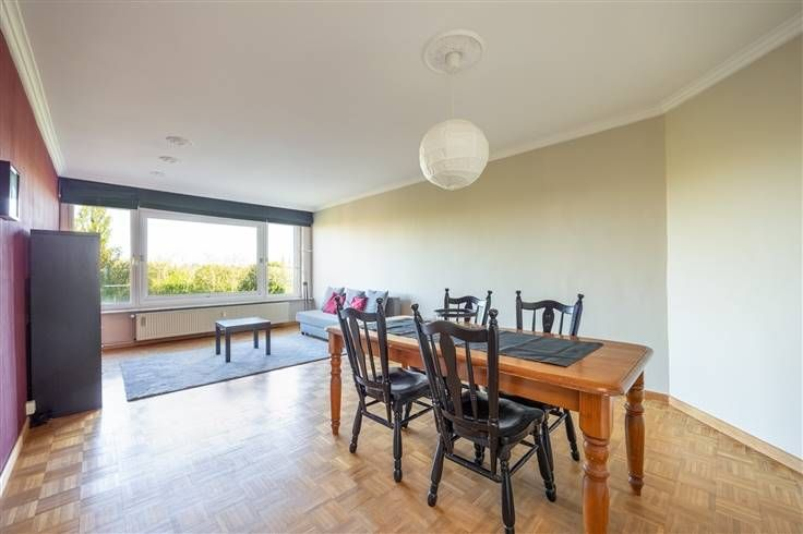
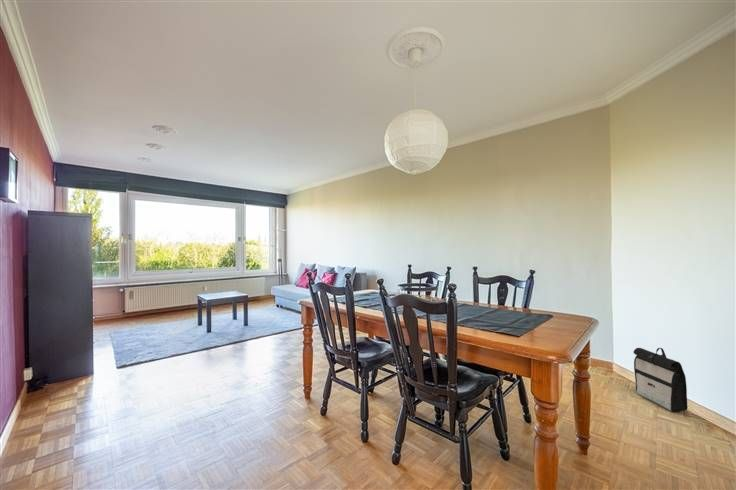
+ backpack (658, 375)
